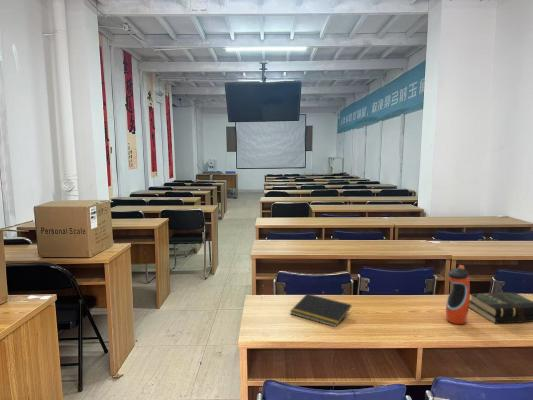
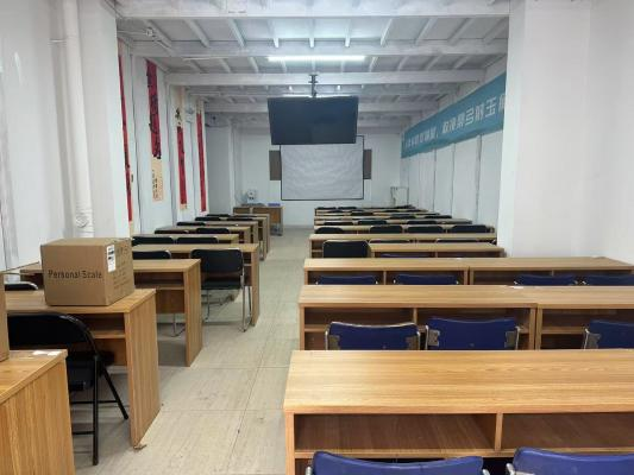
- water bottle (458, 293)
- book (505, 306)
- notepad (320, 309)
